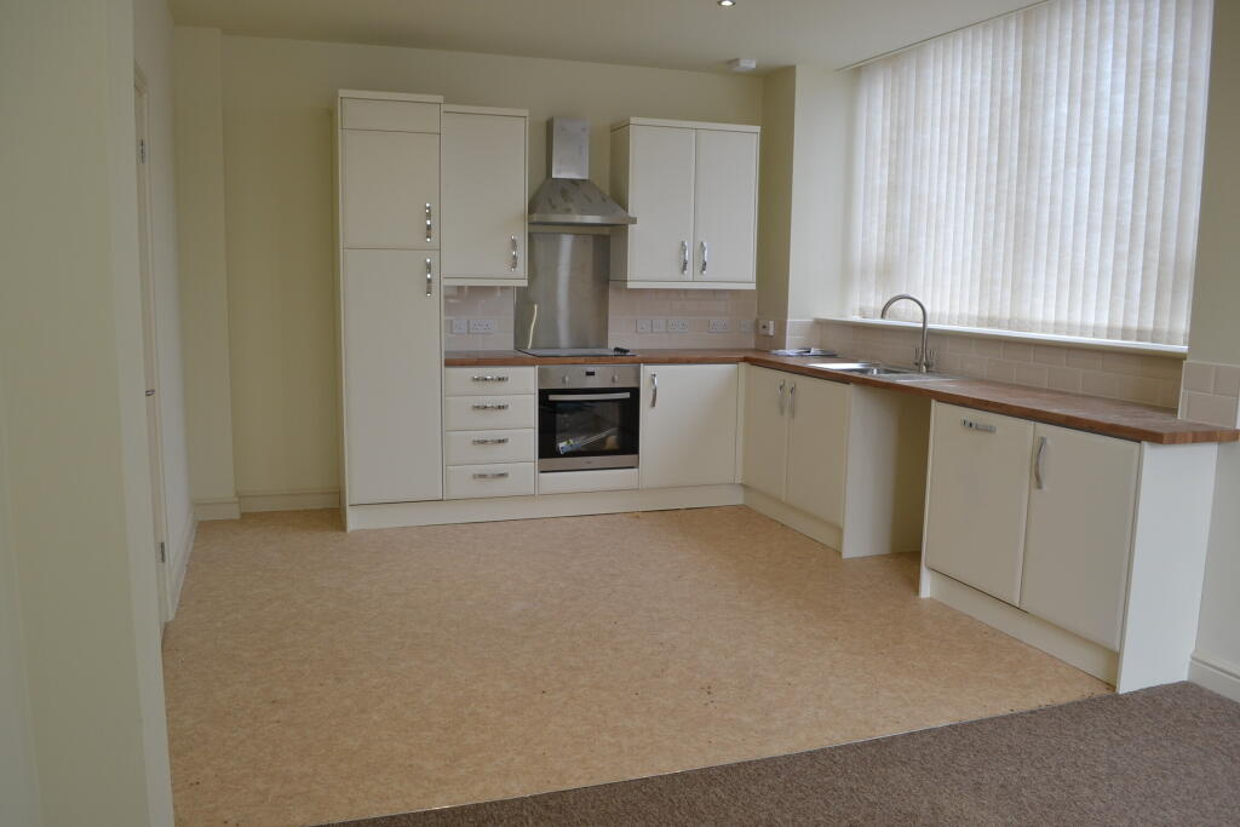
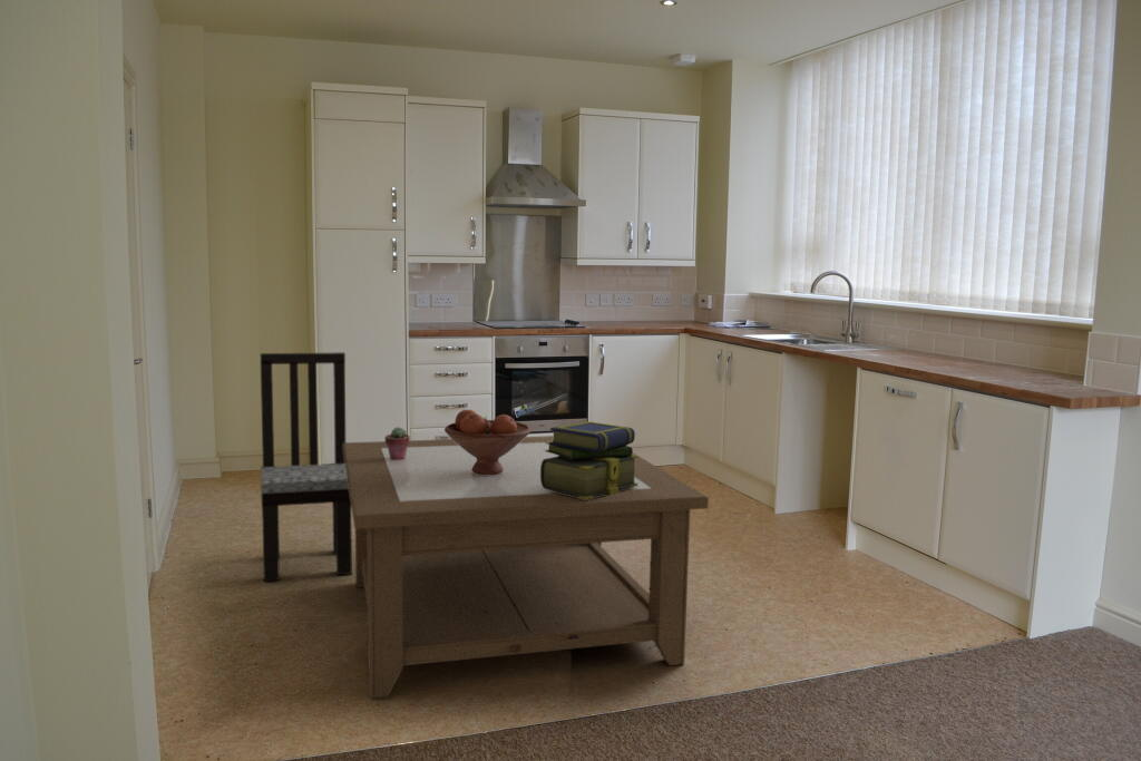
+ fruit bowl (487, 440)
+ stack of books (589, 456)
+ dining chair (304, 466)
+ potted succulent (397, 441)
+ coffee table (504, 543)
